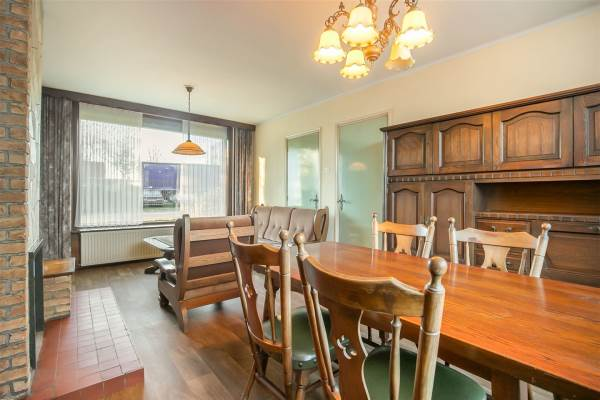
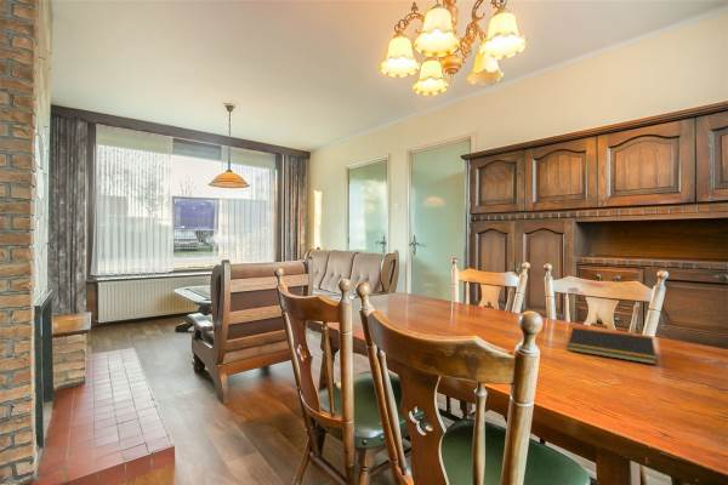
+ notepad (609, 343)
